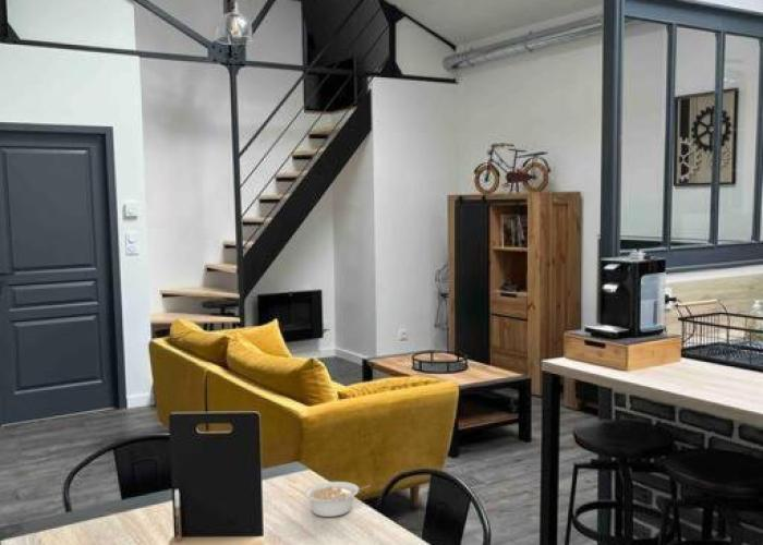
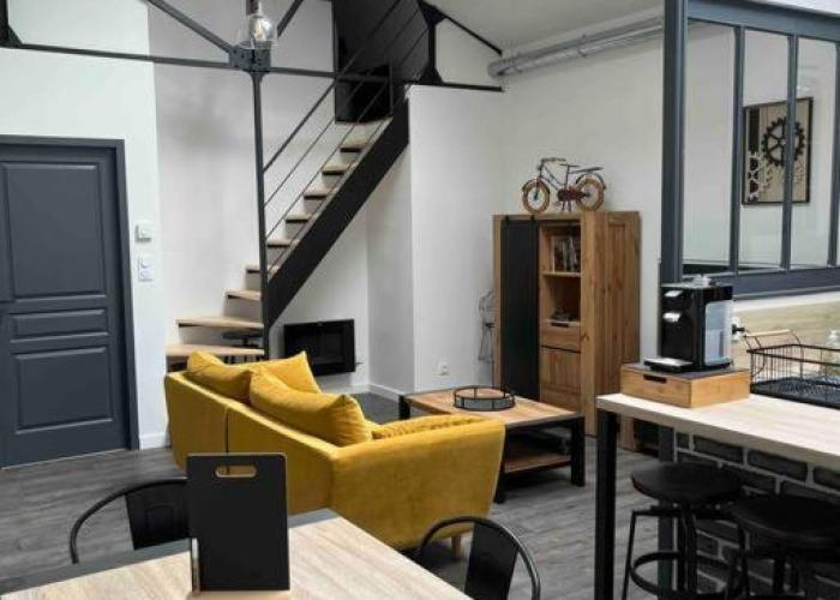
- legume (334, 497)
